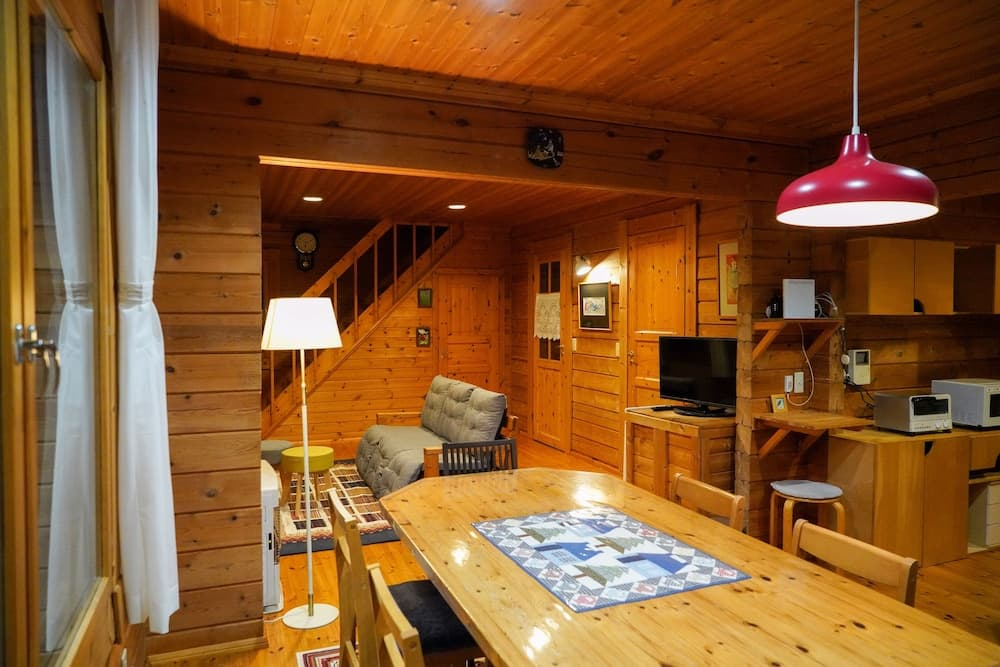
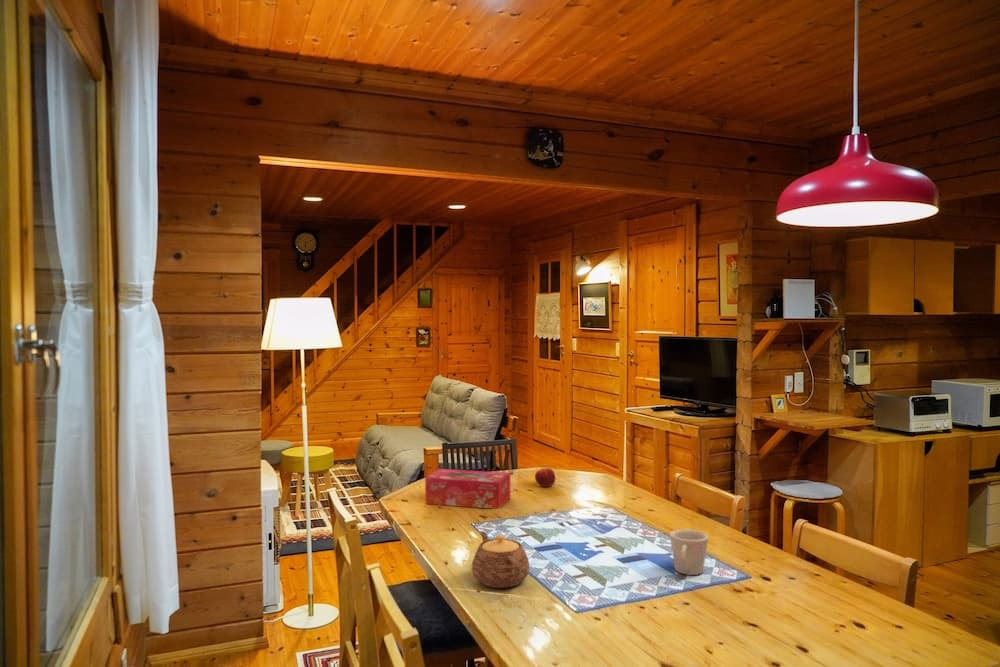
+ tissue box (468, 488)
+ teapot (499, 557)
+ mug (687, 554)
+ fruit (545, 477)
